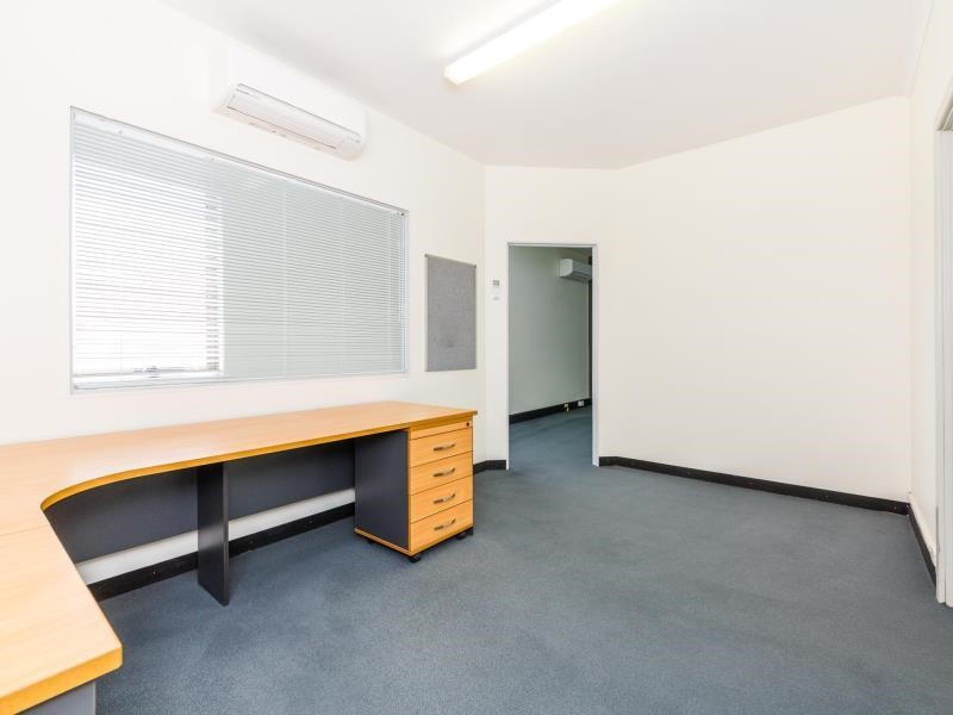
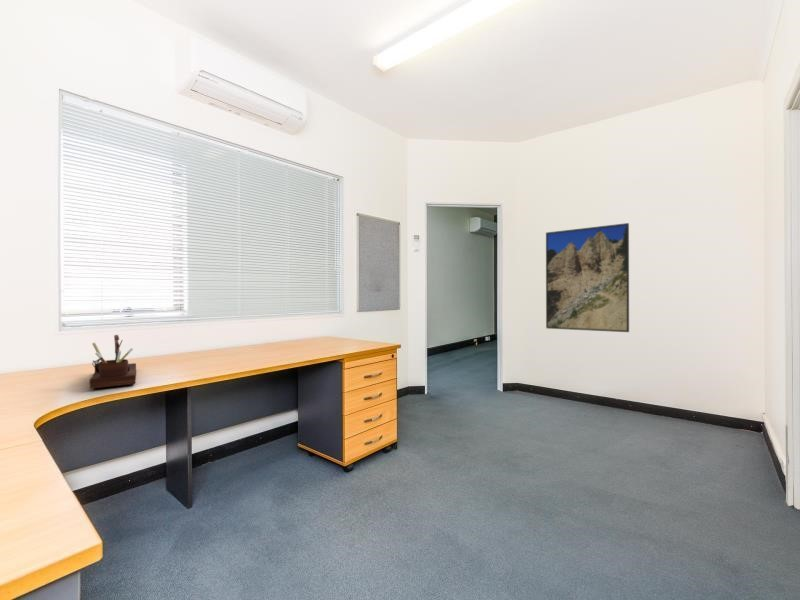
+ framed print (584, 279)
+ desk organizer (115, 358)
